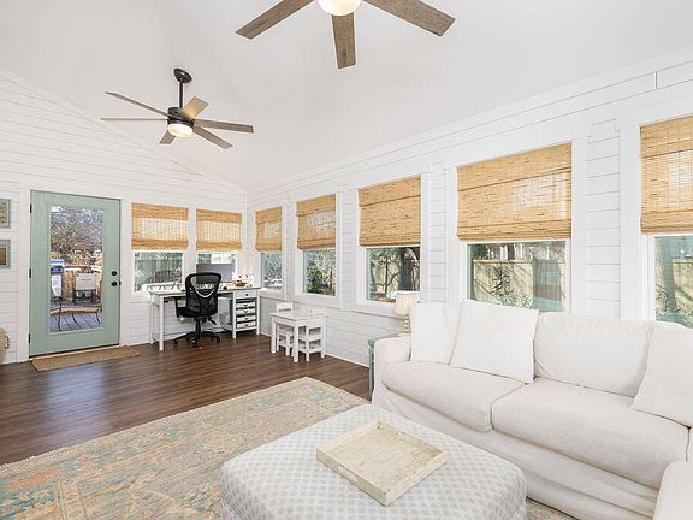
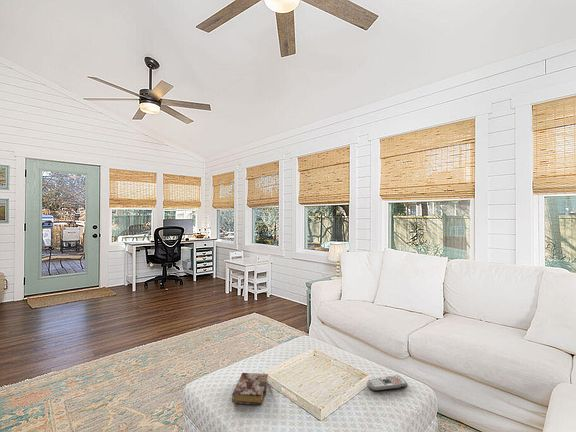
+ remote control (386, 383)
+ book (251, 387)
